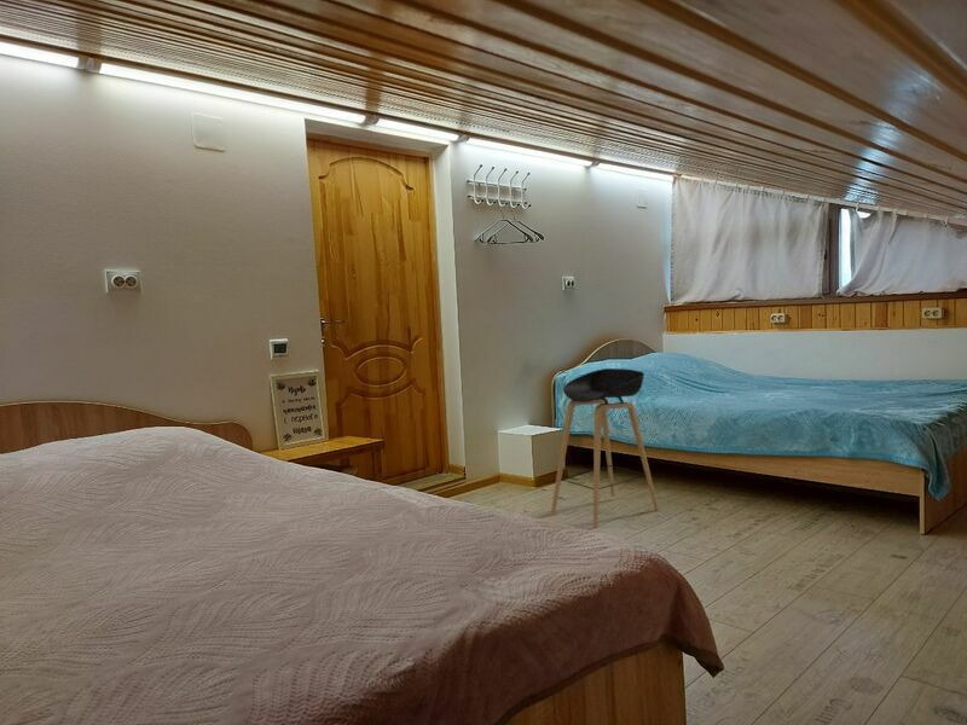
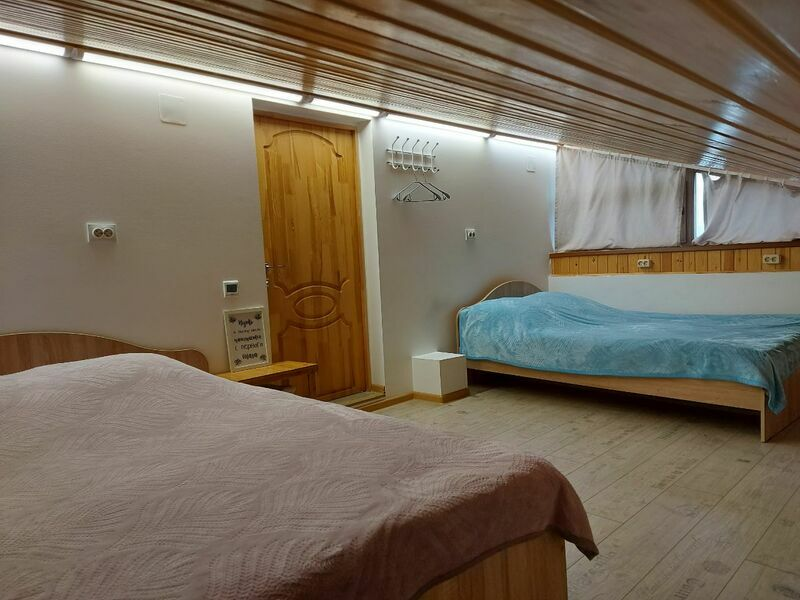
- stool (604, 443)
